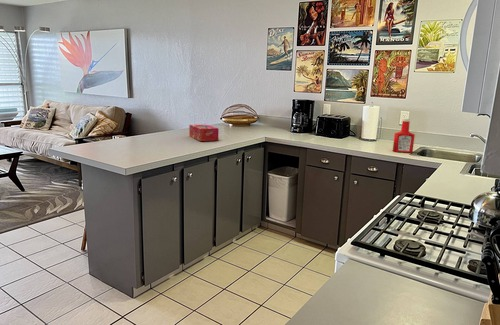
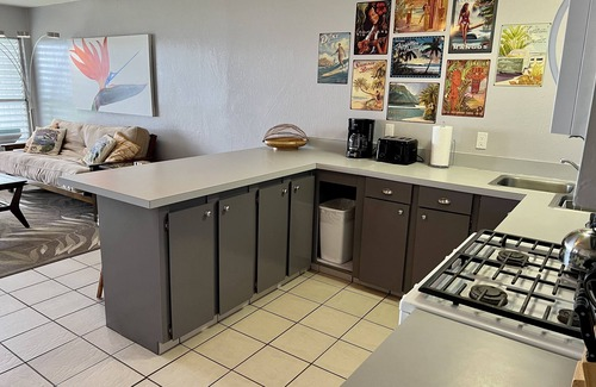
- soap bottle (404, 135)
- tissue box (203, 132)
